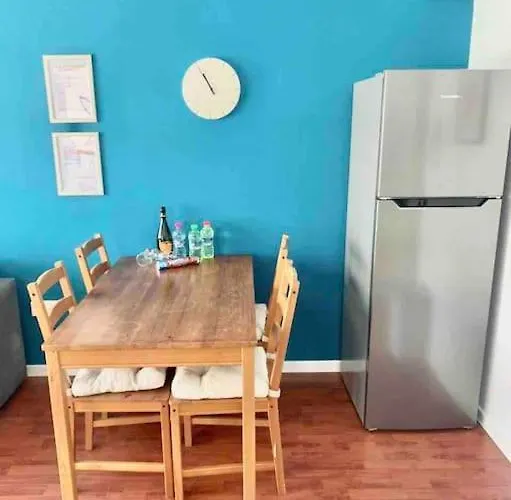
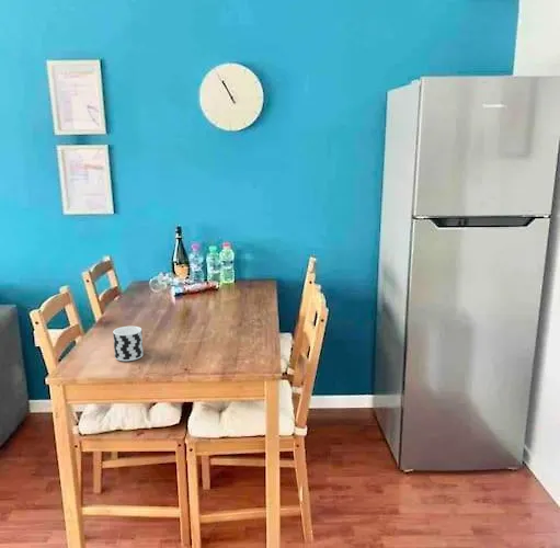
+ cup (129, 341)
